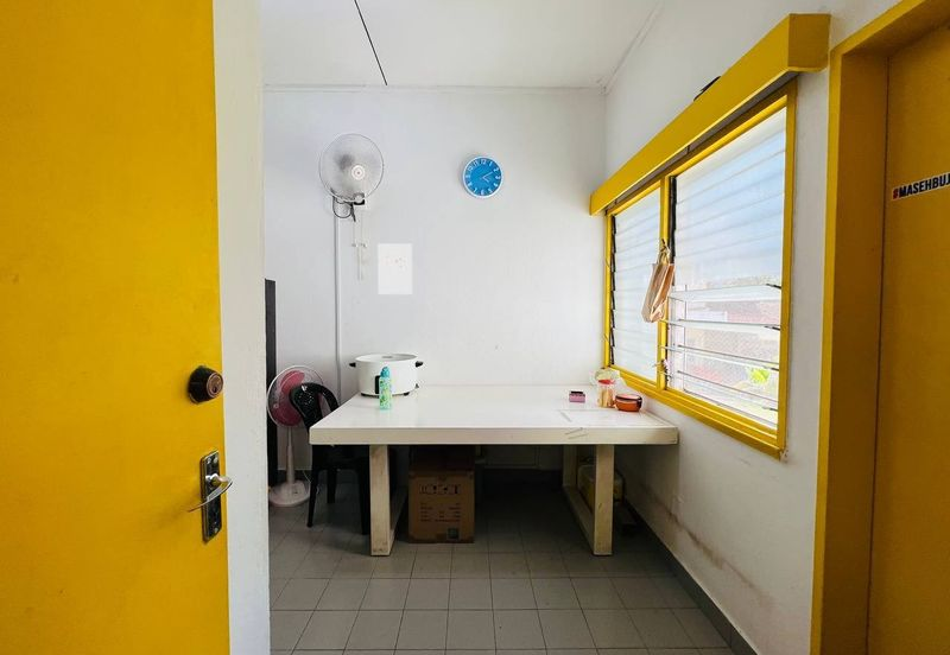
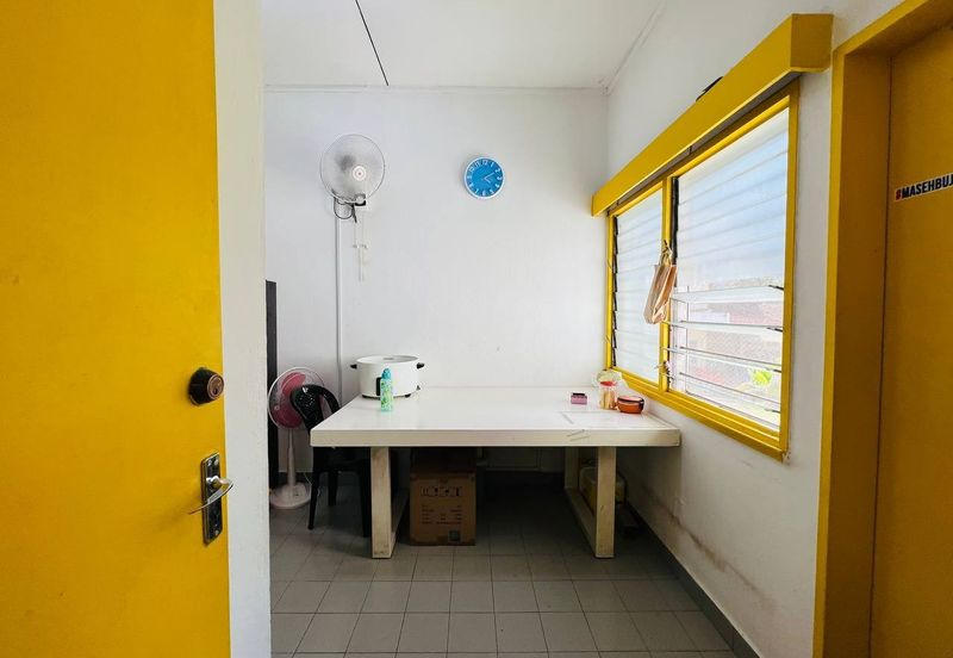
- wall art (394, 268)
